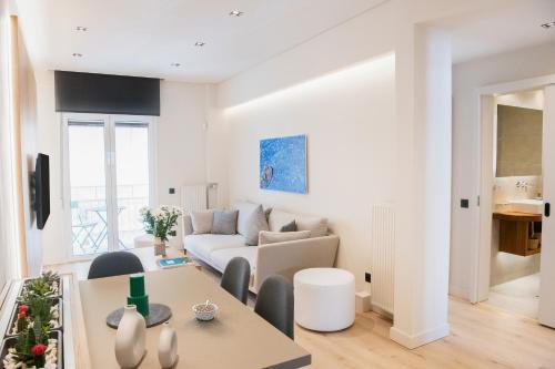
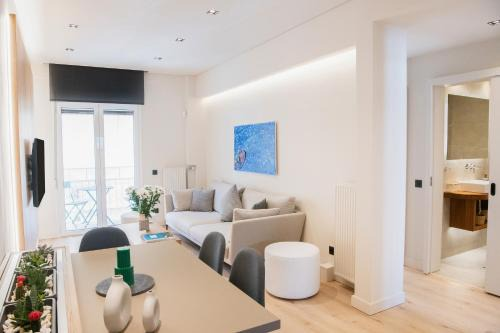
- legume (204, 310)
